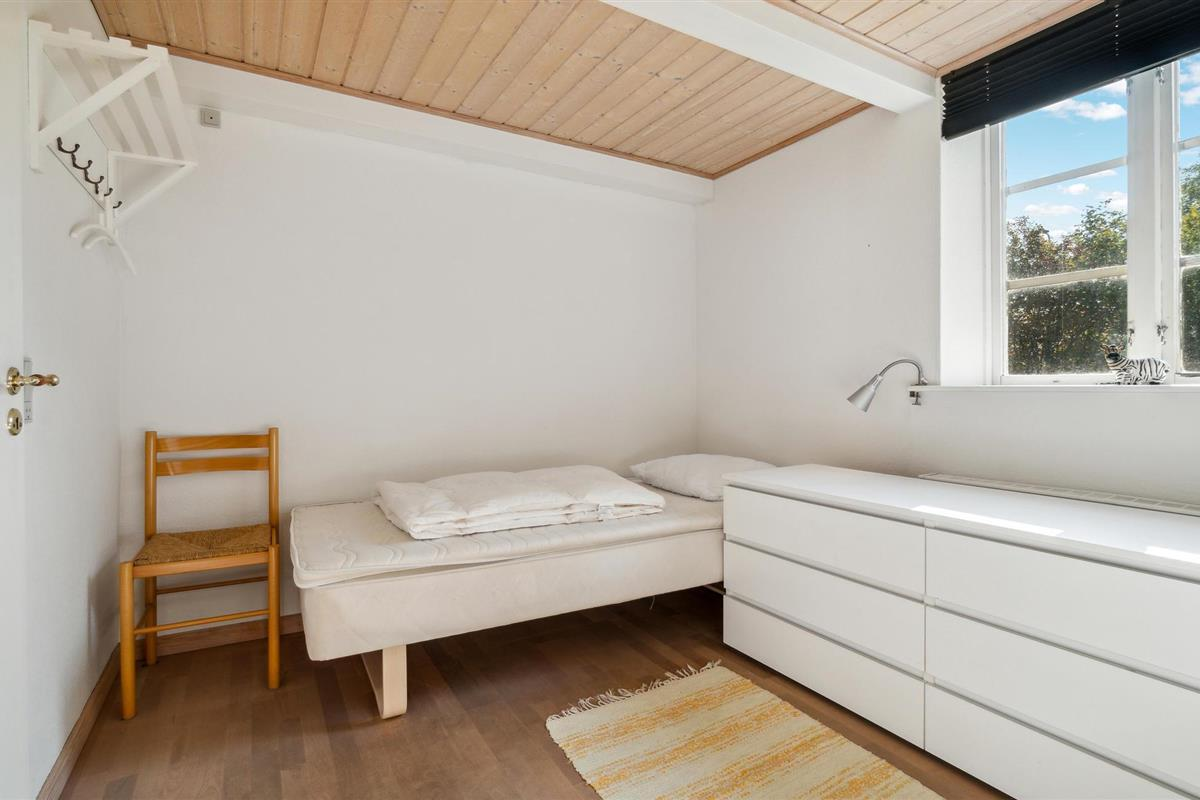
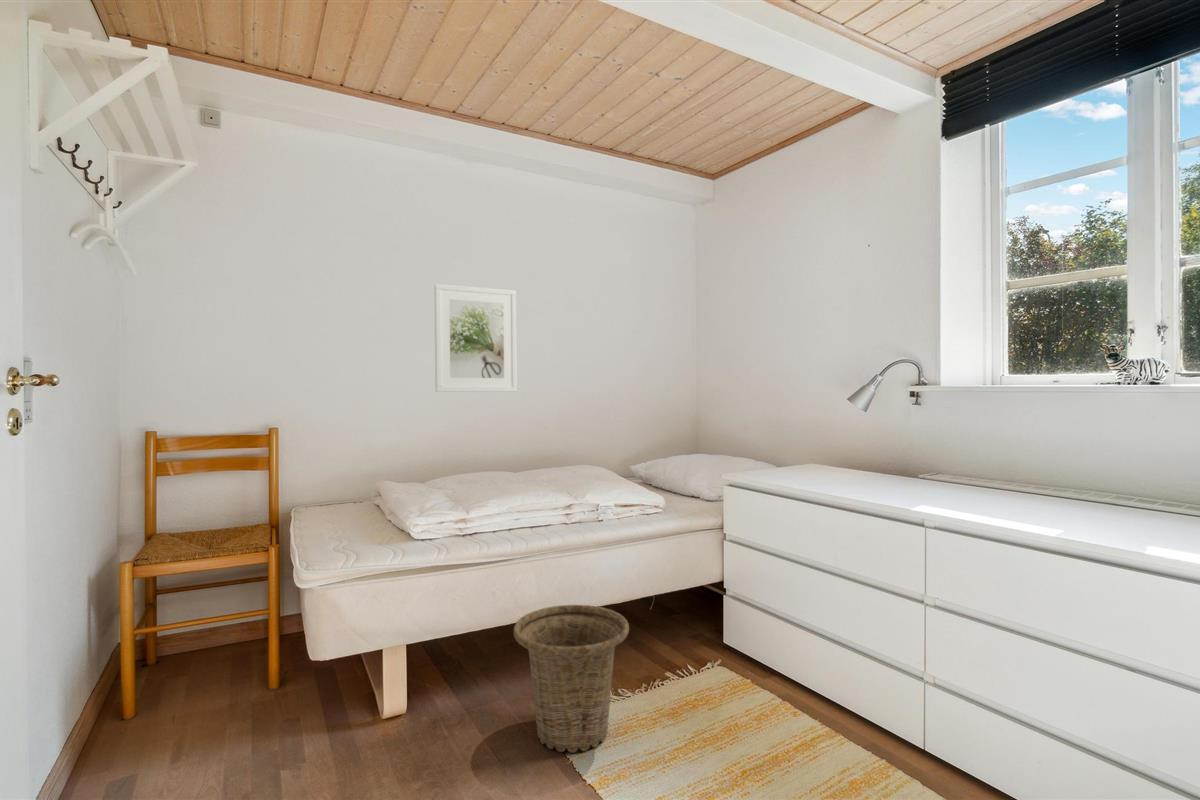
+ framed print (477, 339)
+ basket (572, 678)
